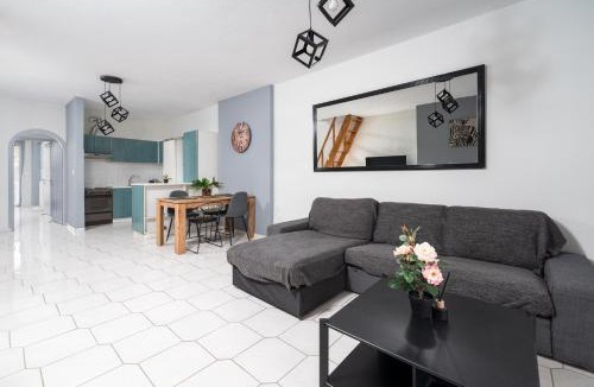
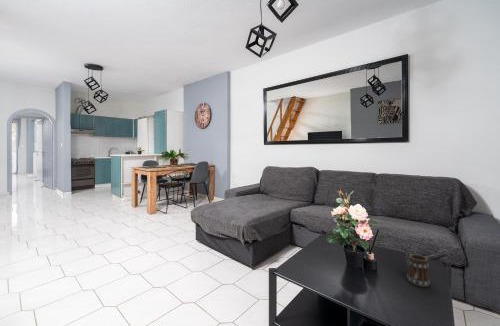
+ mug (415, 267)
